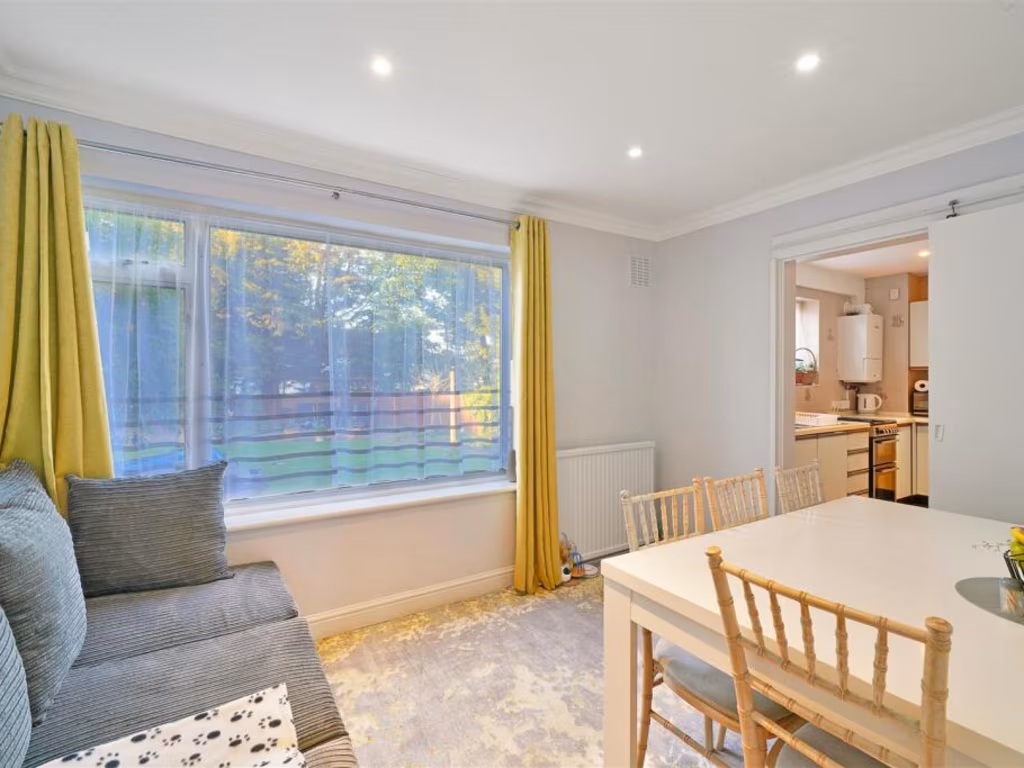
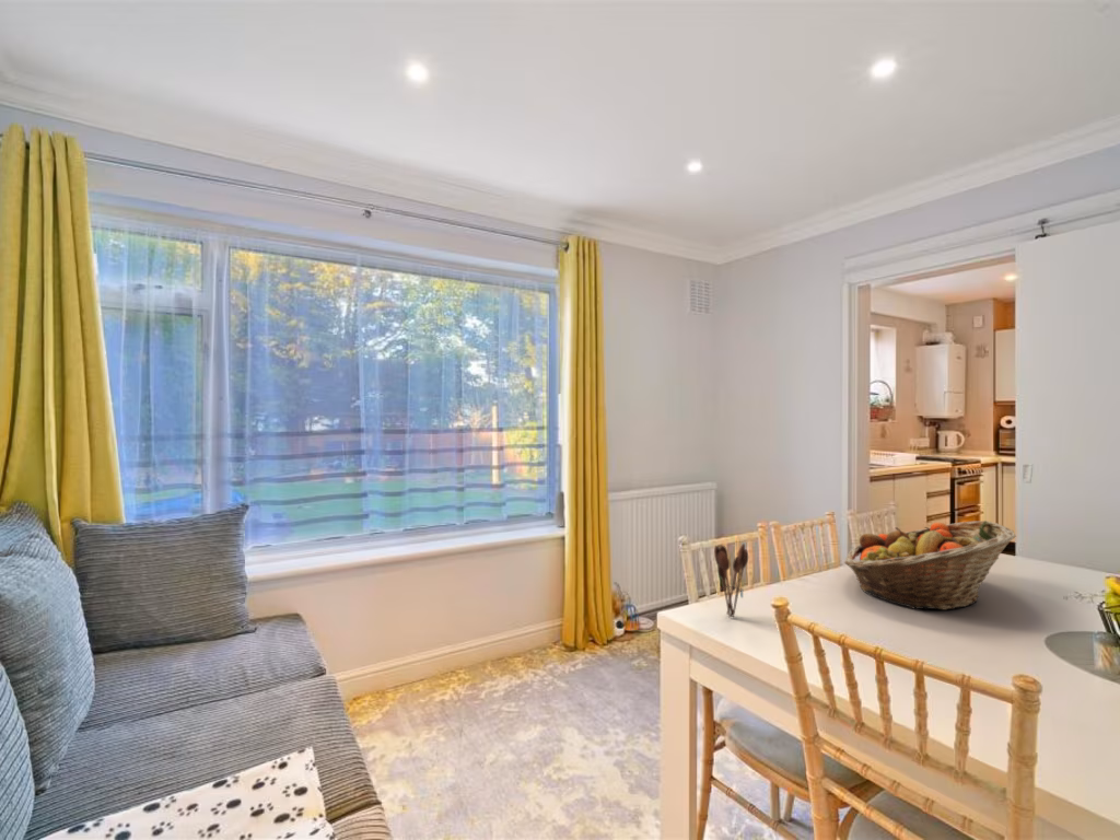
+ utensil holder (733, 580)
+ fruit basket (923, 557)
